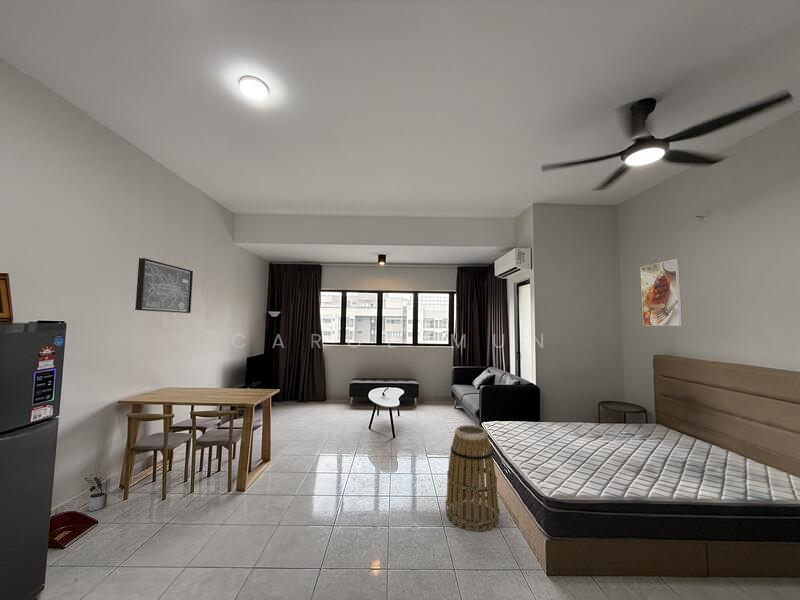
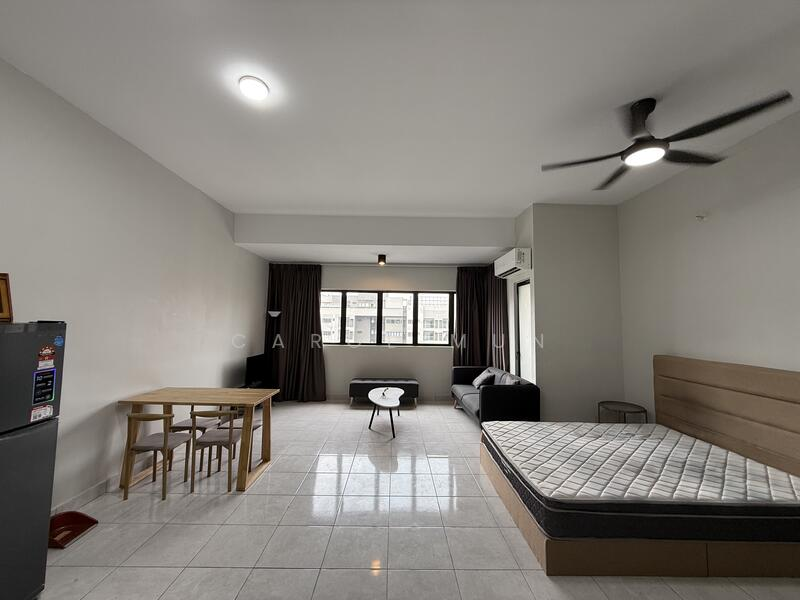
- basket (471, 472)
- wall art (167, 288)
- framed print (659, 294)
- potted plant (96, 492)
